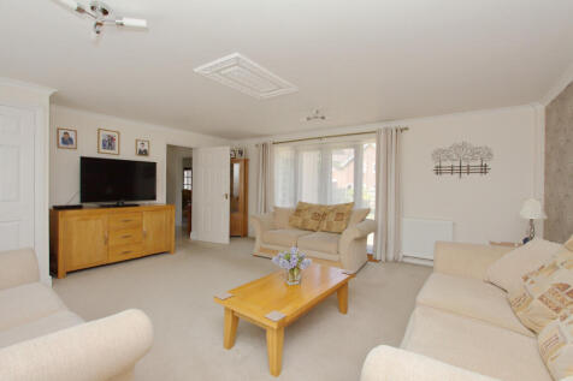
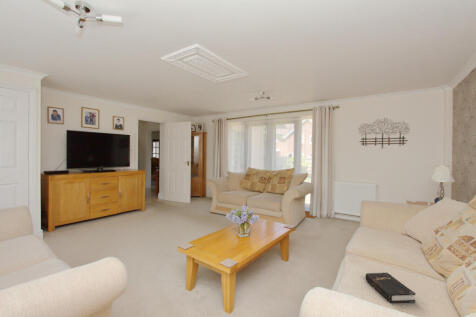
+ hardback book (388, 286)
